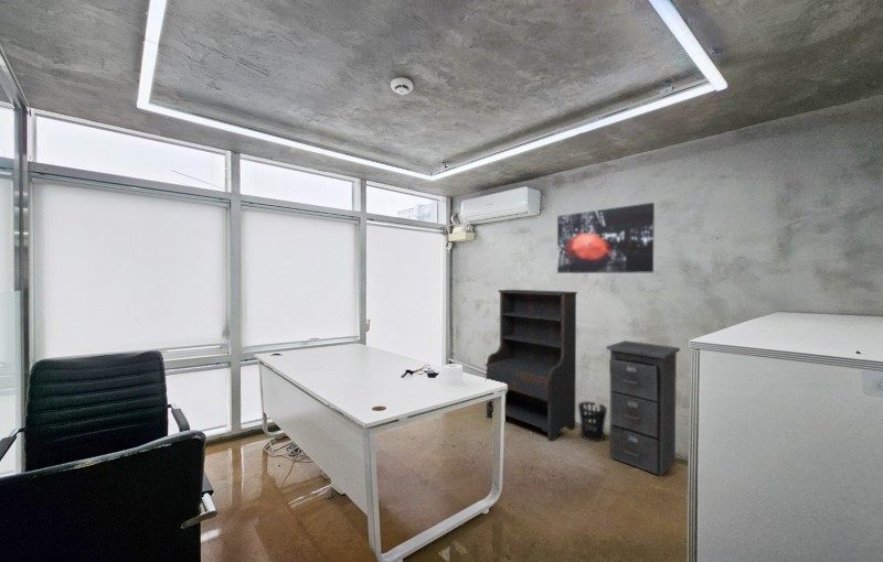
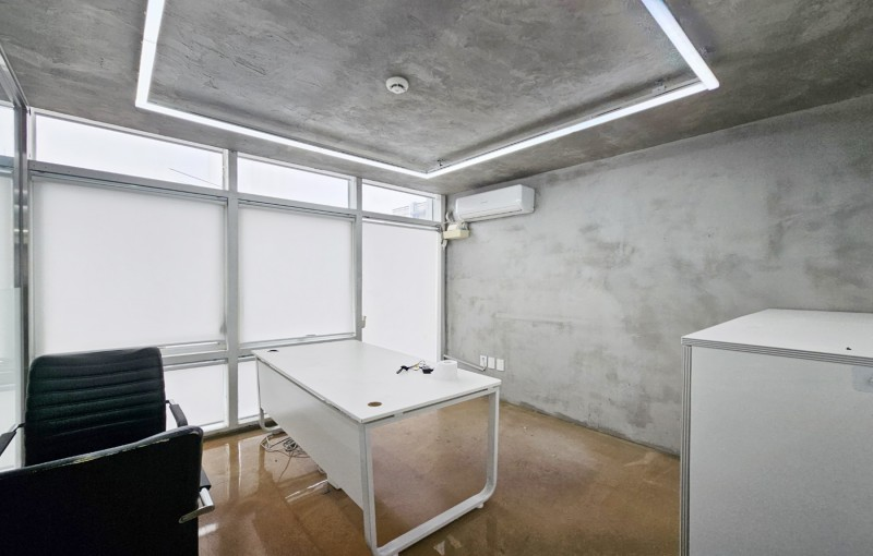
- bookshelf (528, 357)
- wall art (600, 241)
- wastebasket (592, 421)
- filing cabinet (640, 404)
